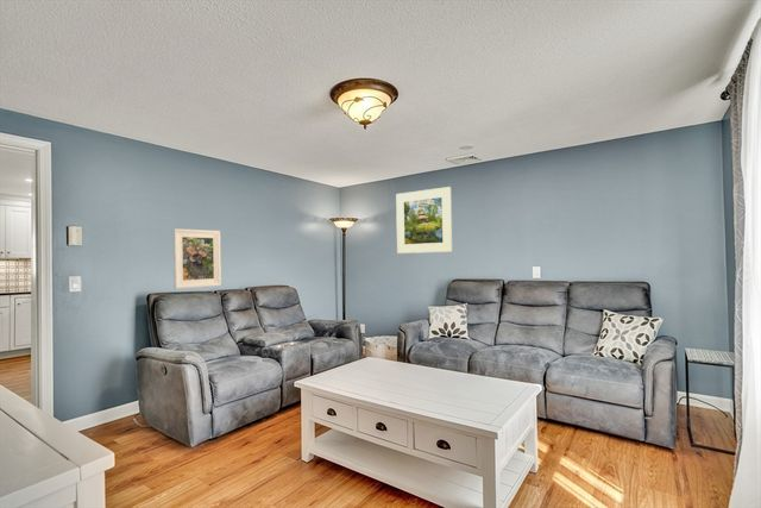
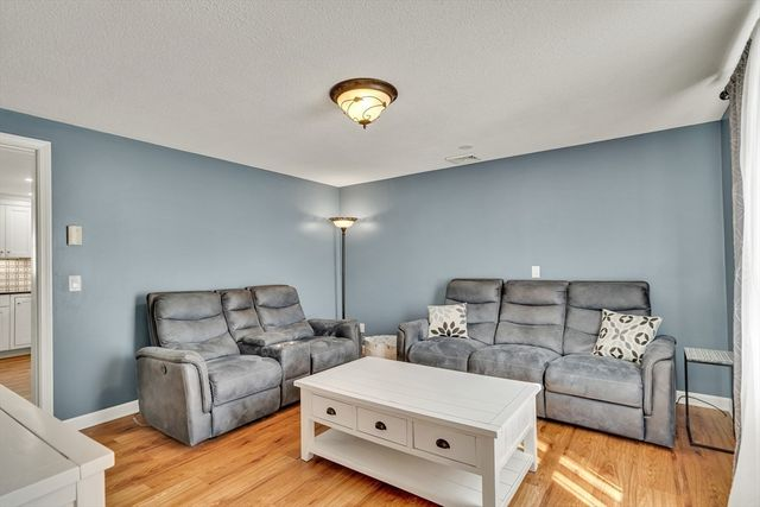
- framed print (422, 221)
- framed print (197, 258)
